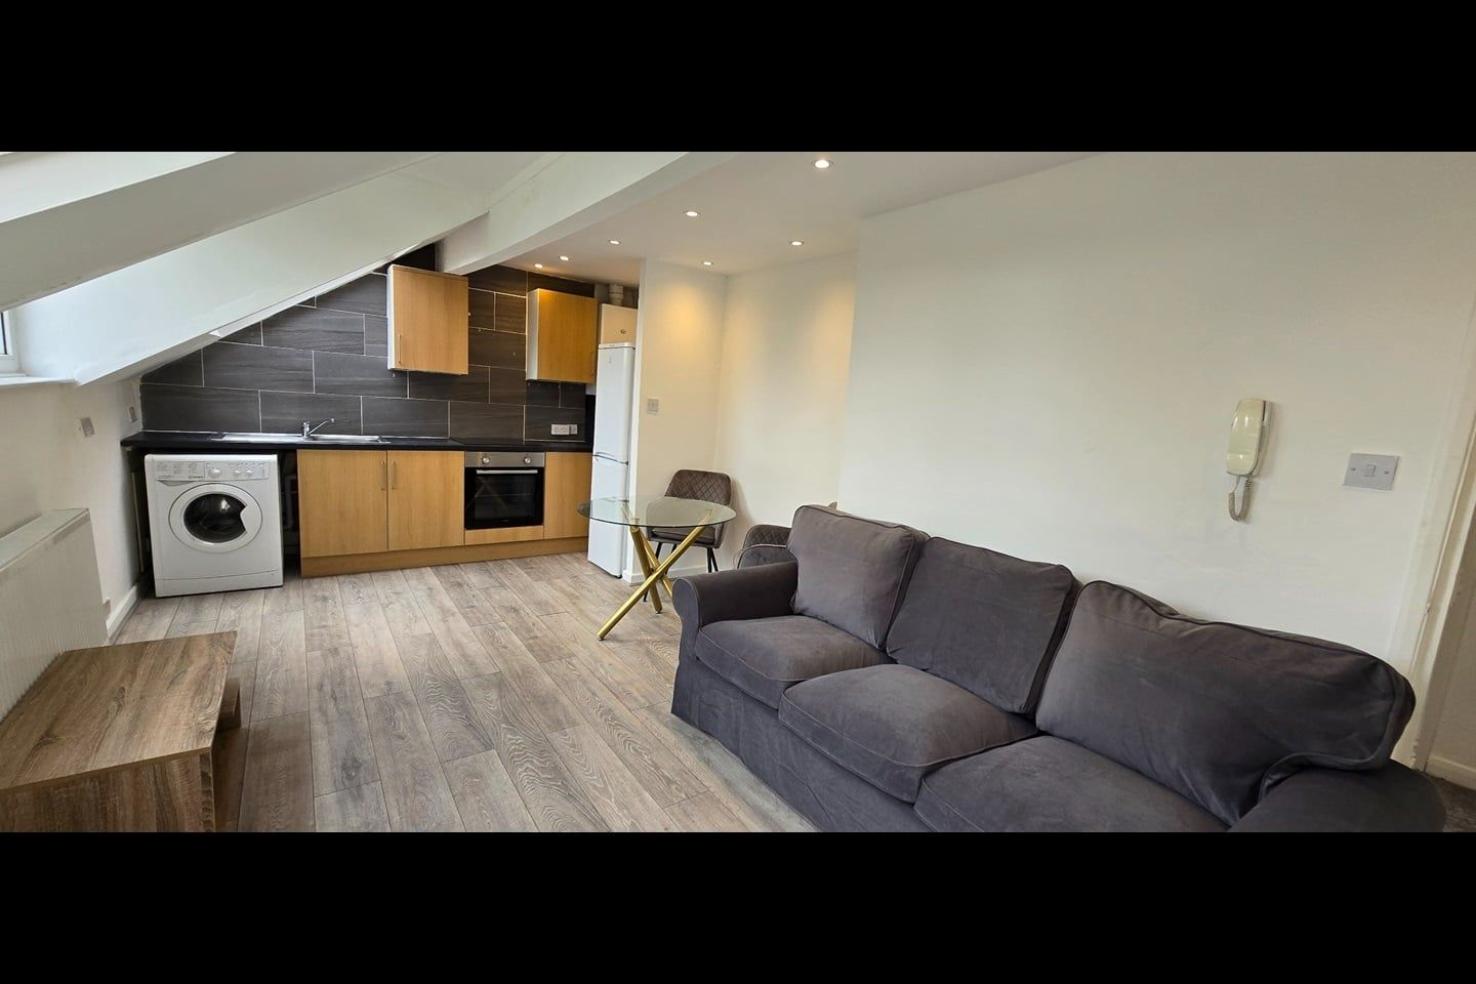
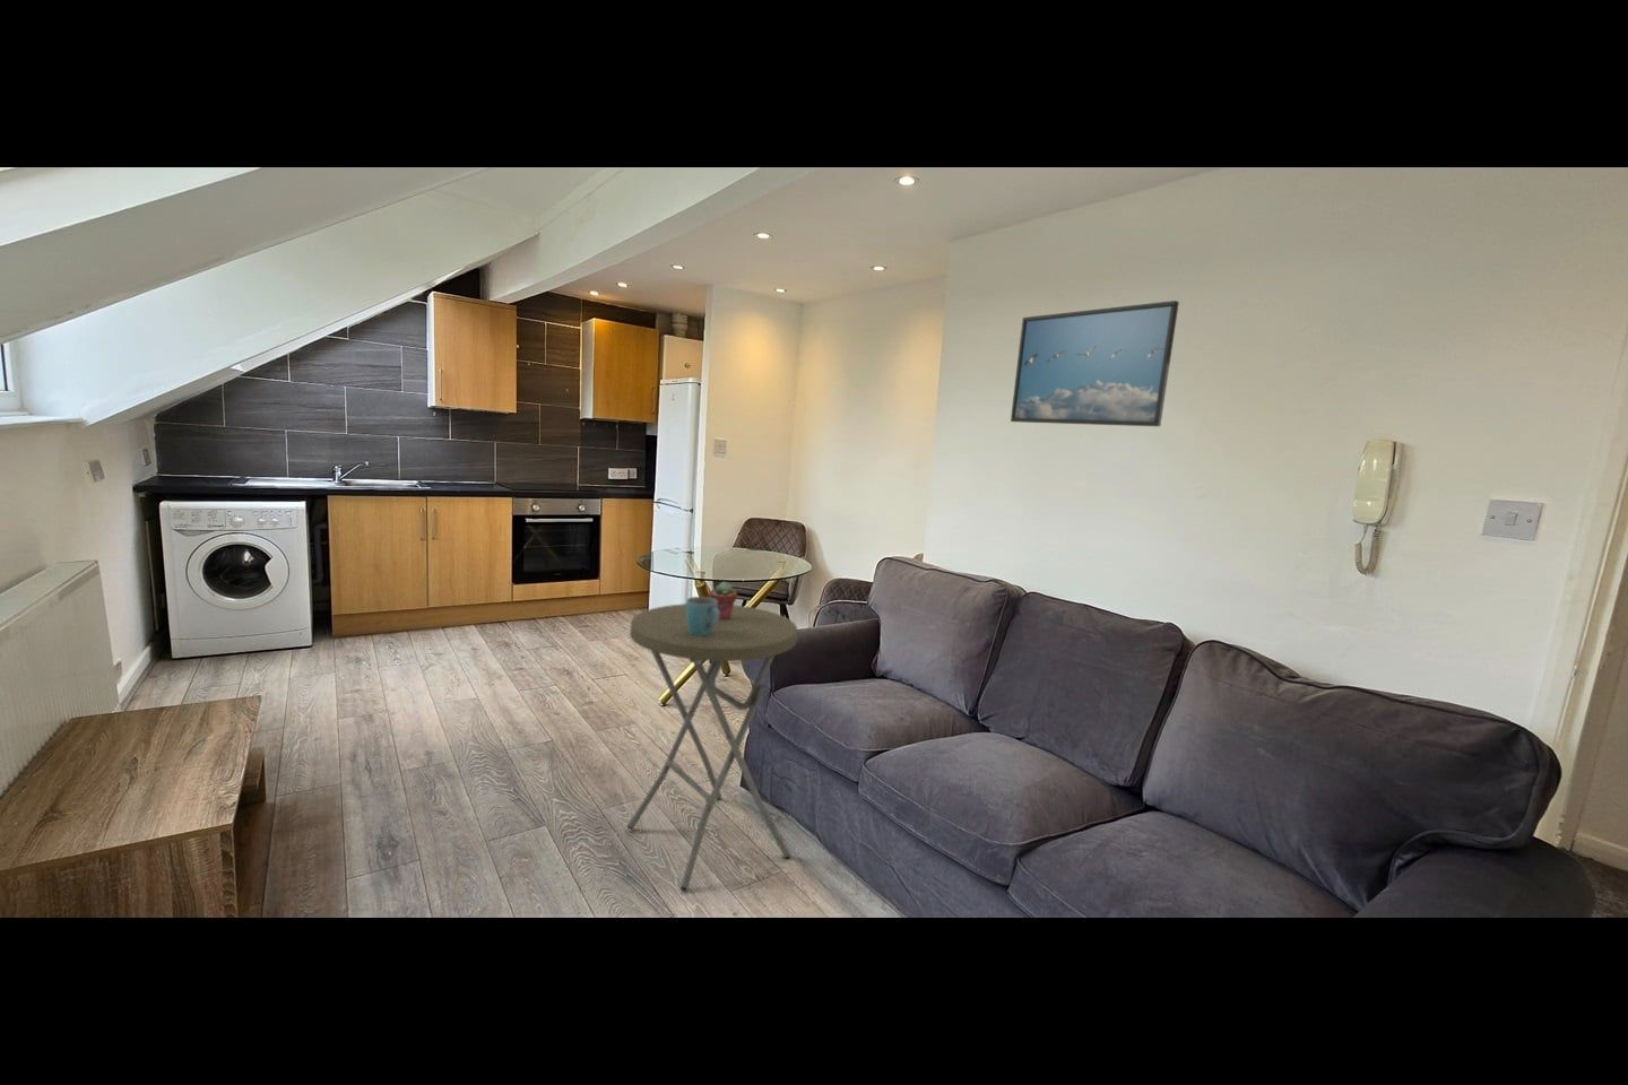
+ mug (704, 618)
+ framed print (1085, 367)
+ side table (699, 737)
+ potted succulent (722, 598)
